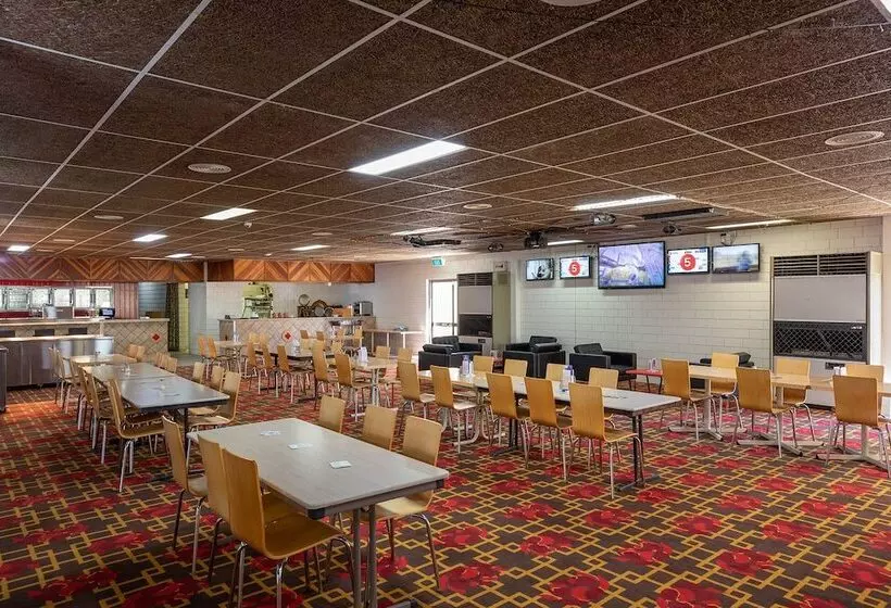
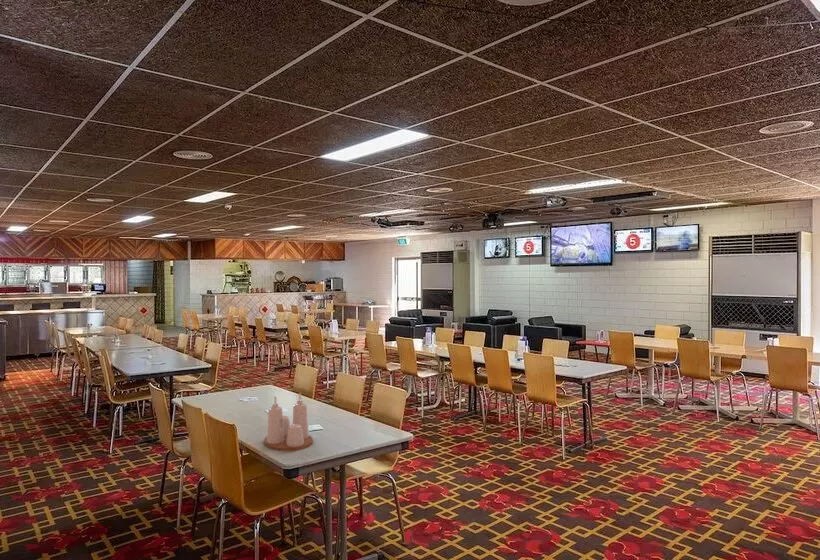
+ condiment set (288, 418)
